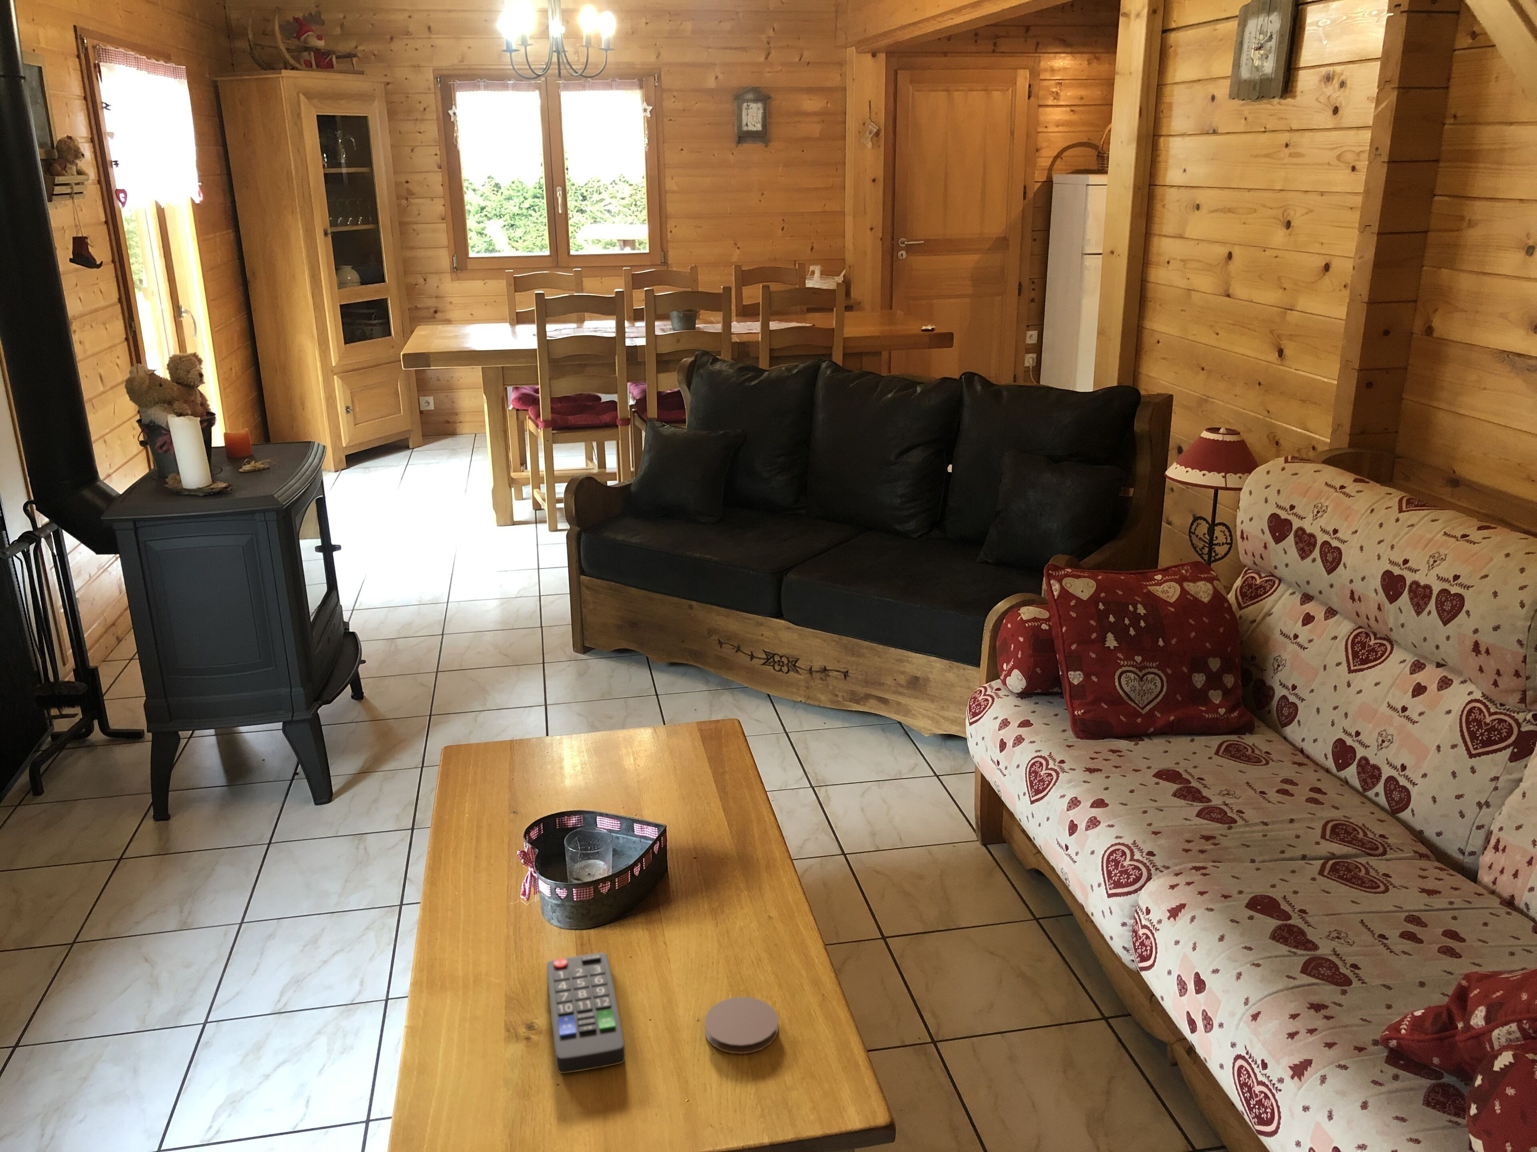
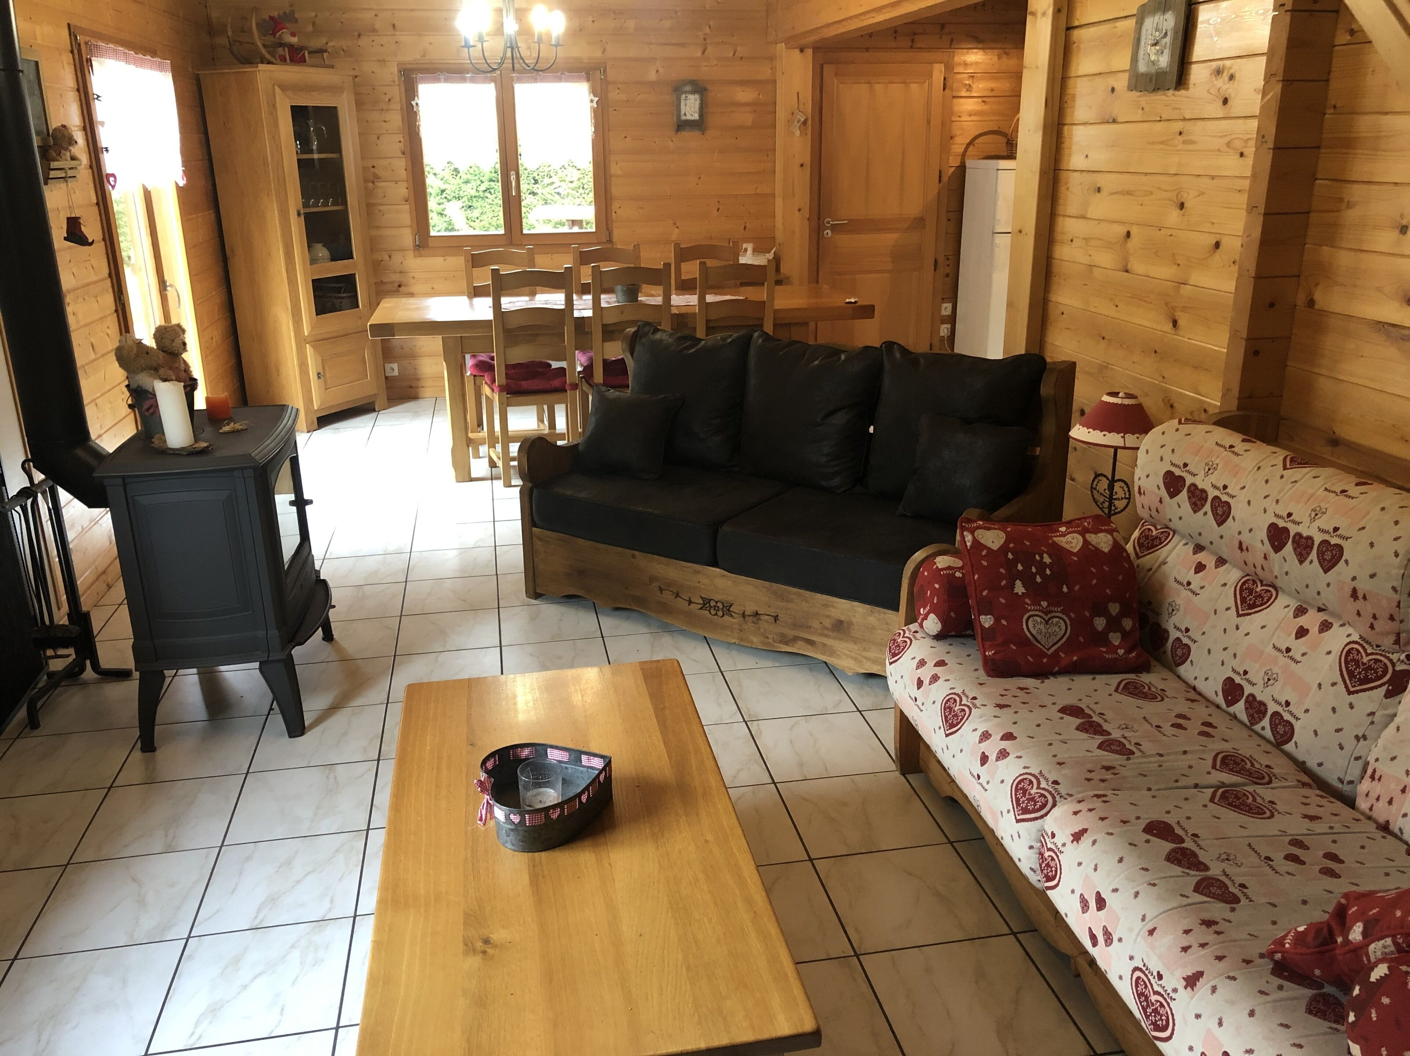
- remote control (583, 1008)
- coaster (742, 1025)
